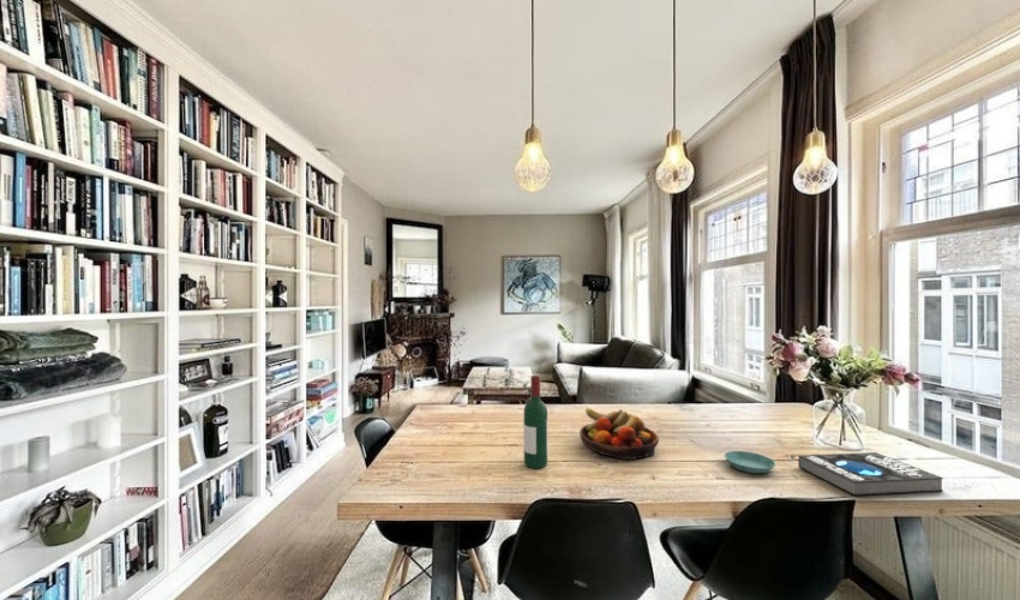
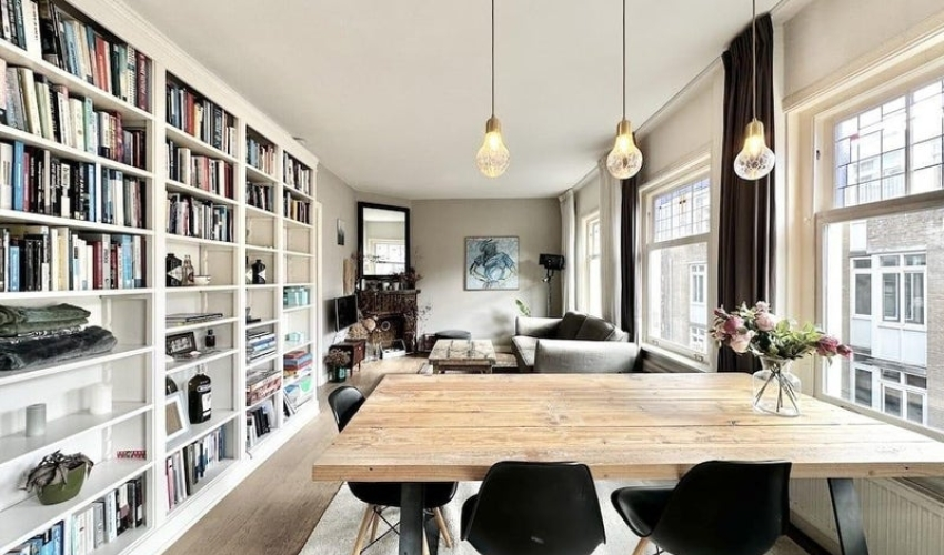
- wine bottle (535, 420)
- book (865, 470)
- saucer (749, 462)
- fruit bowl (617, 430)
